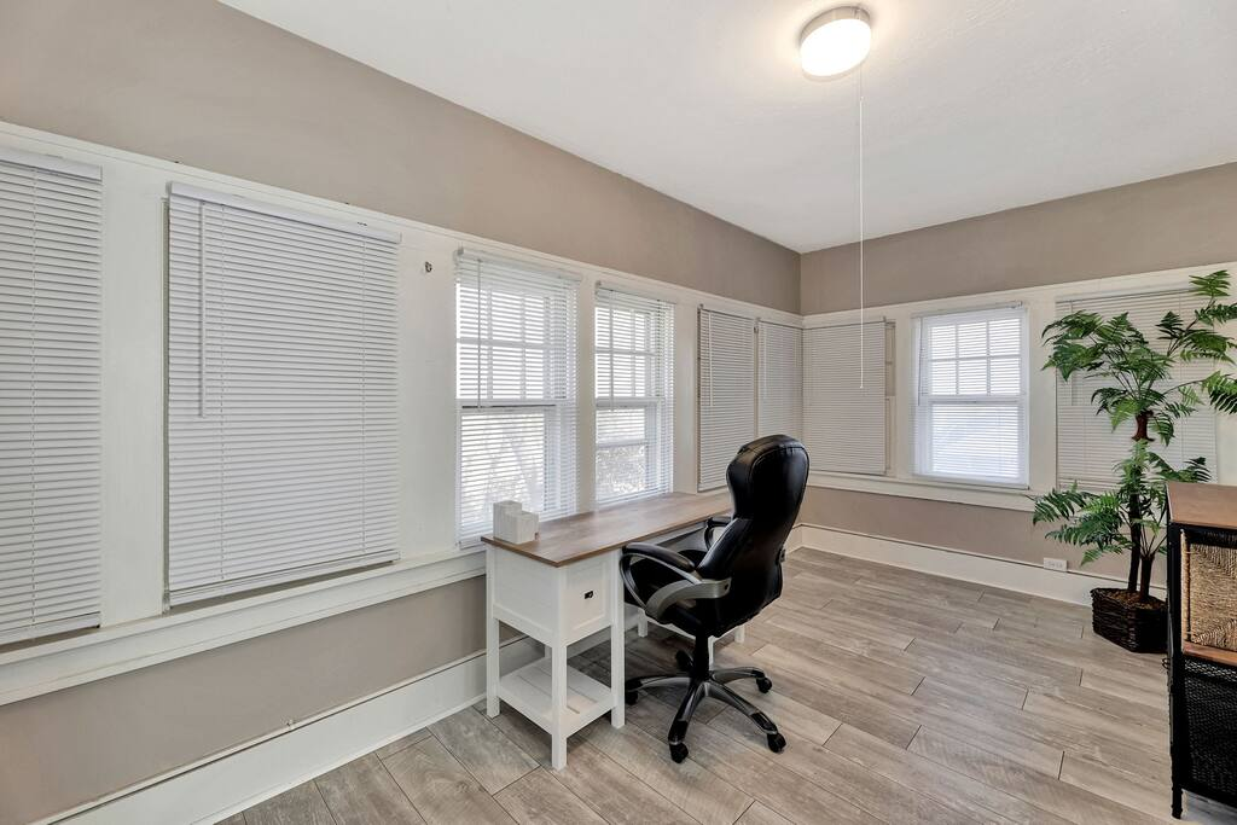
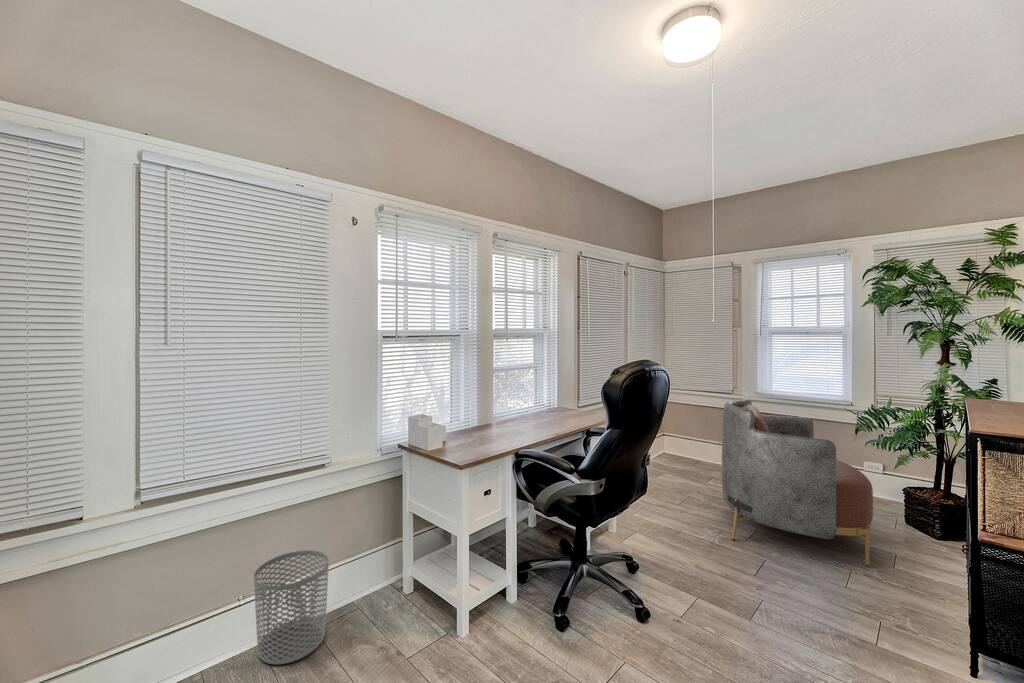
+ armchair (790, 469)
+ waste bin (292, 605)
